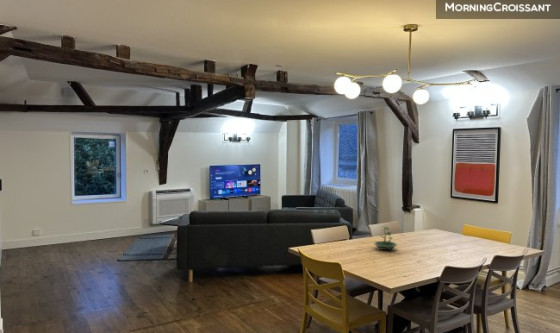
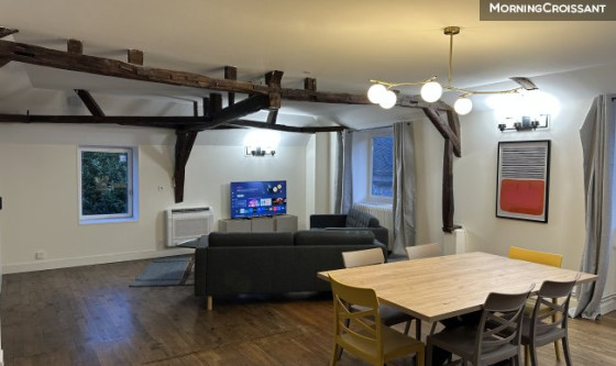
- terrarium (385, 229)
